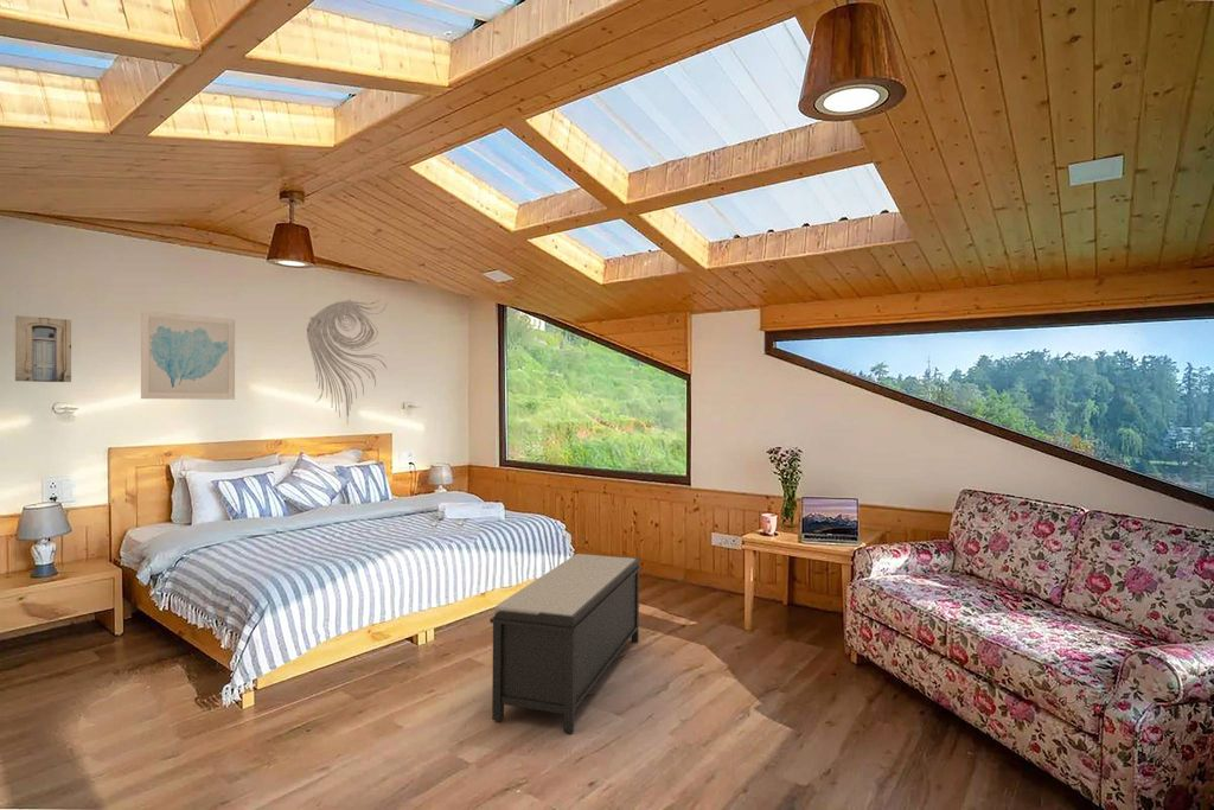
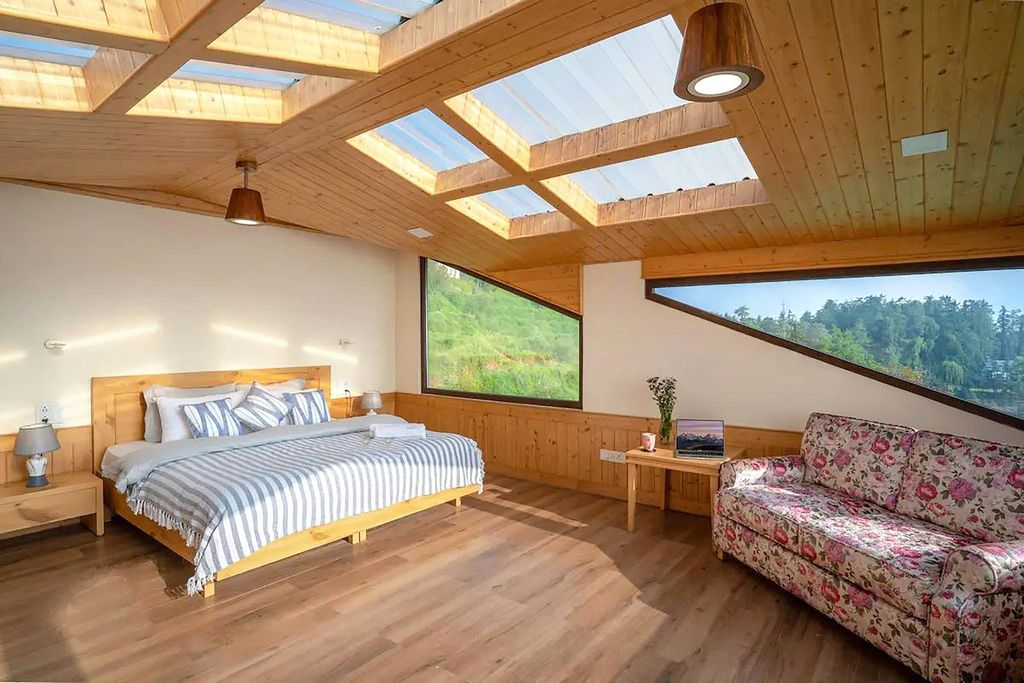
- bench (575, 627)
- wall art (43, 350)
- wall art (190, 357)
- wall sculpture (347, 359)
